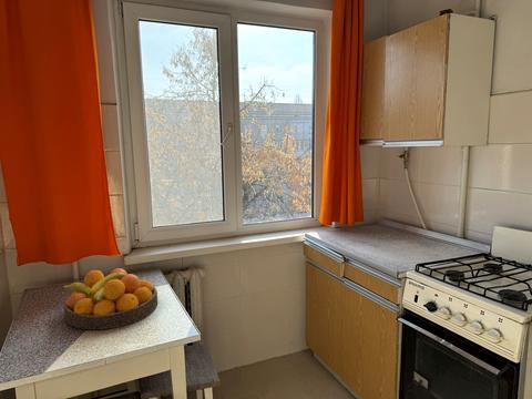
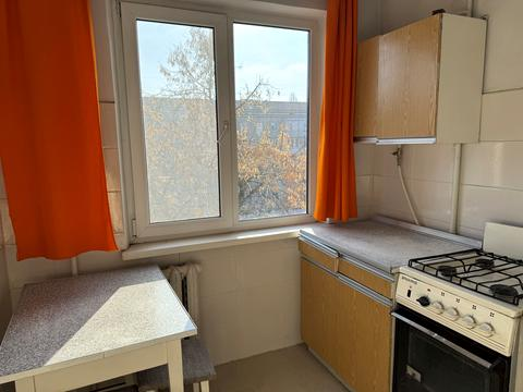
- fruit bowl (112, 290)
